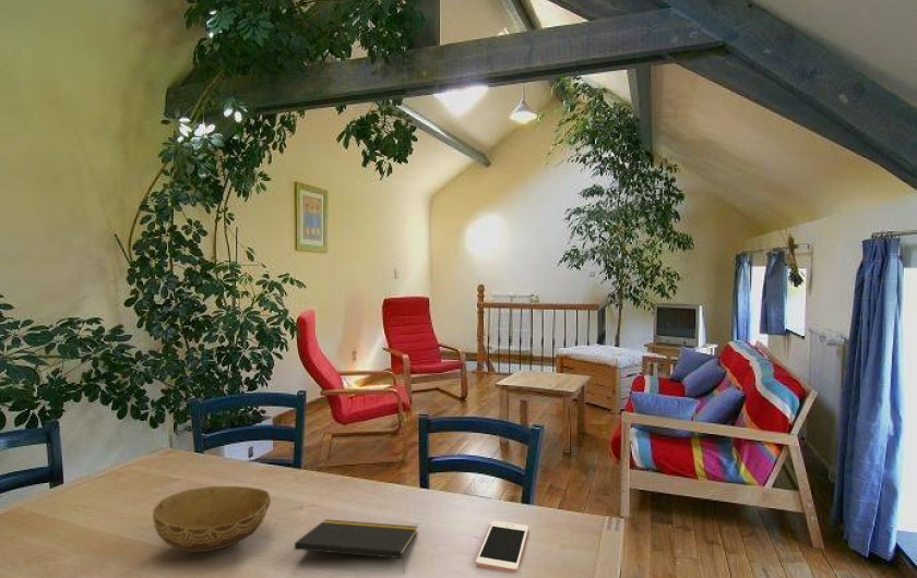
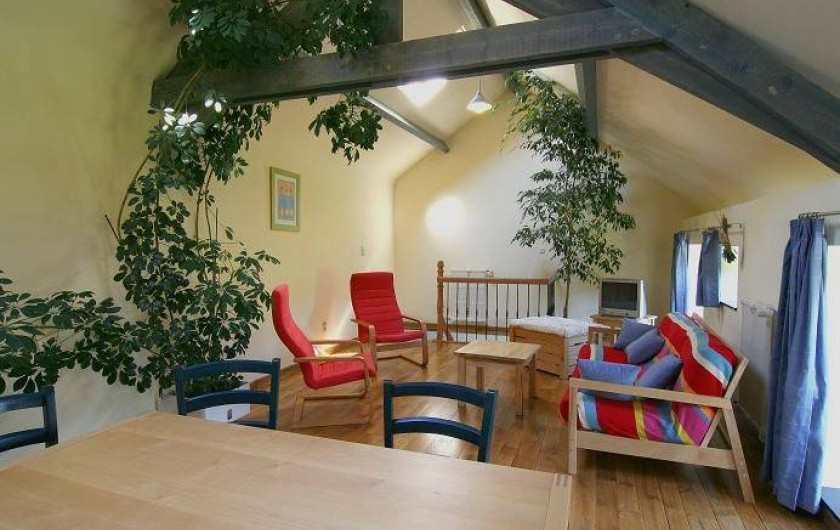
- notepad (359, 537)
- cell phone (503, 544)
- bowl (214, 521)
